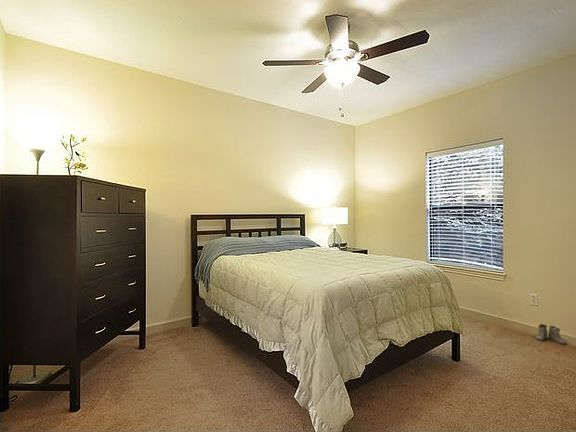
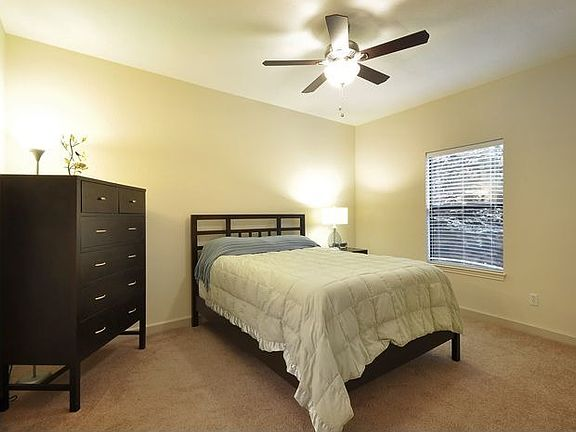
- boots (549, 333)
